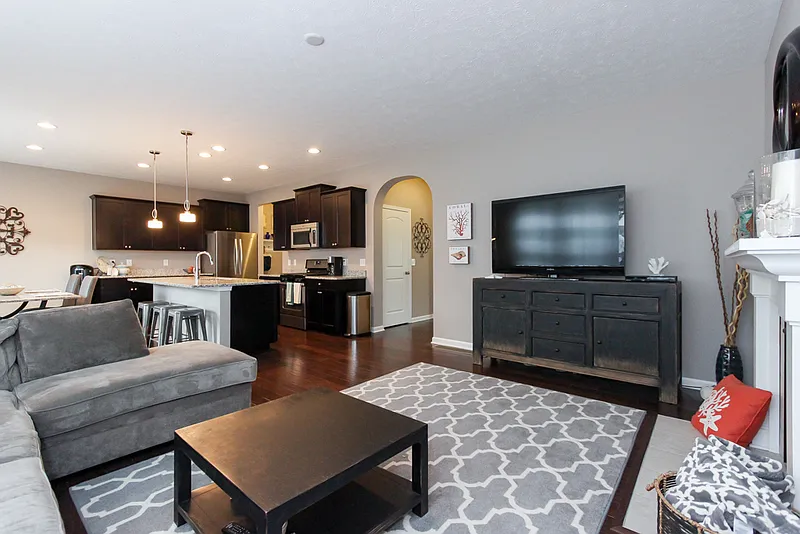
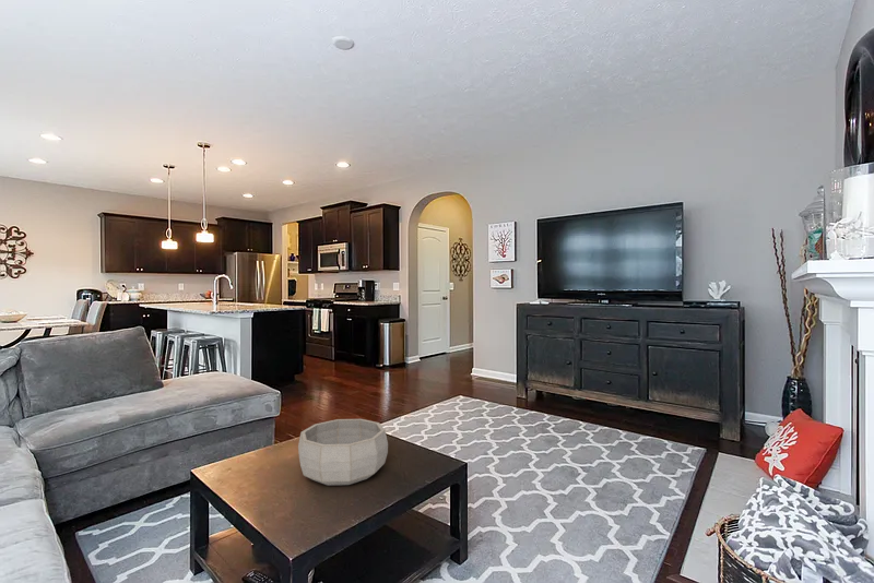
+ decorative bowl (343, 451)
